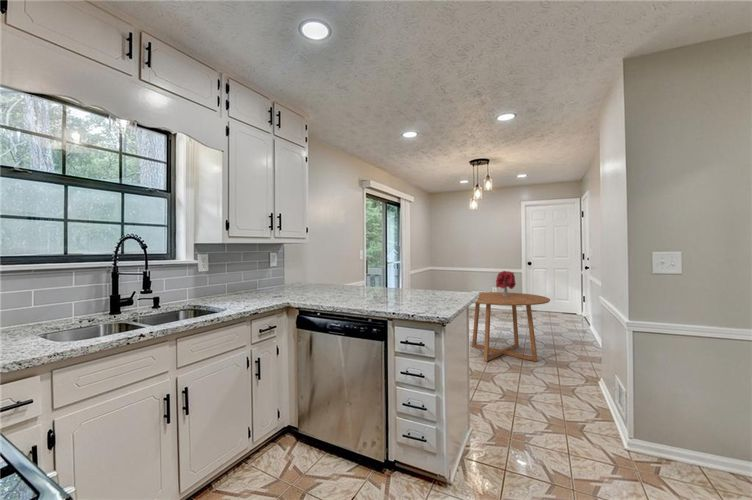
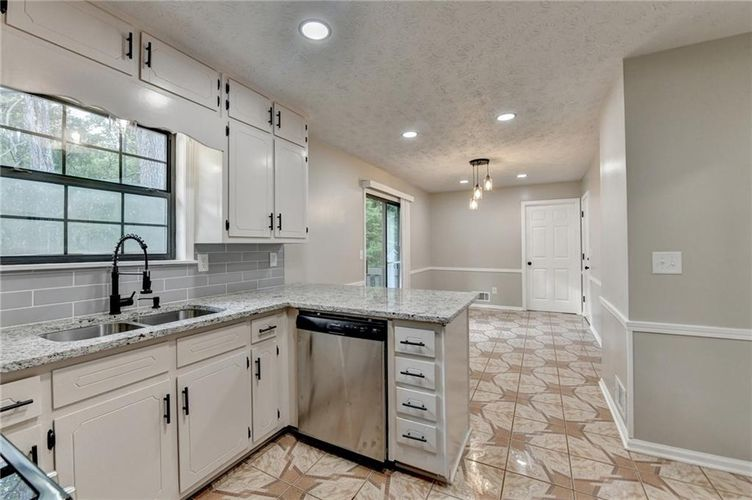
- bouquet (505, 283)
- dining table (513, 325)
